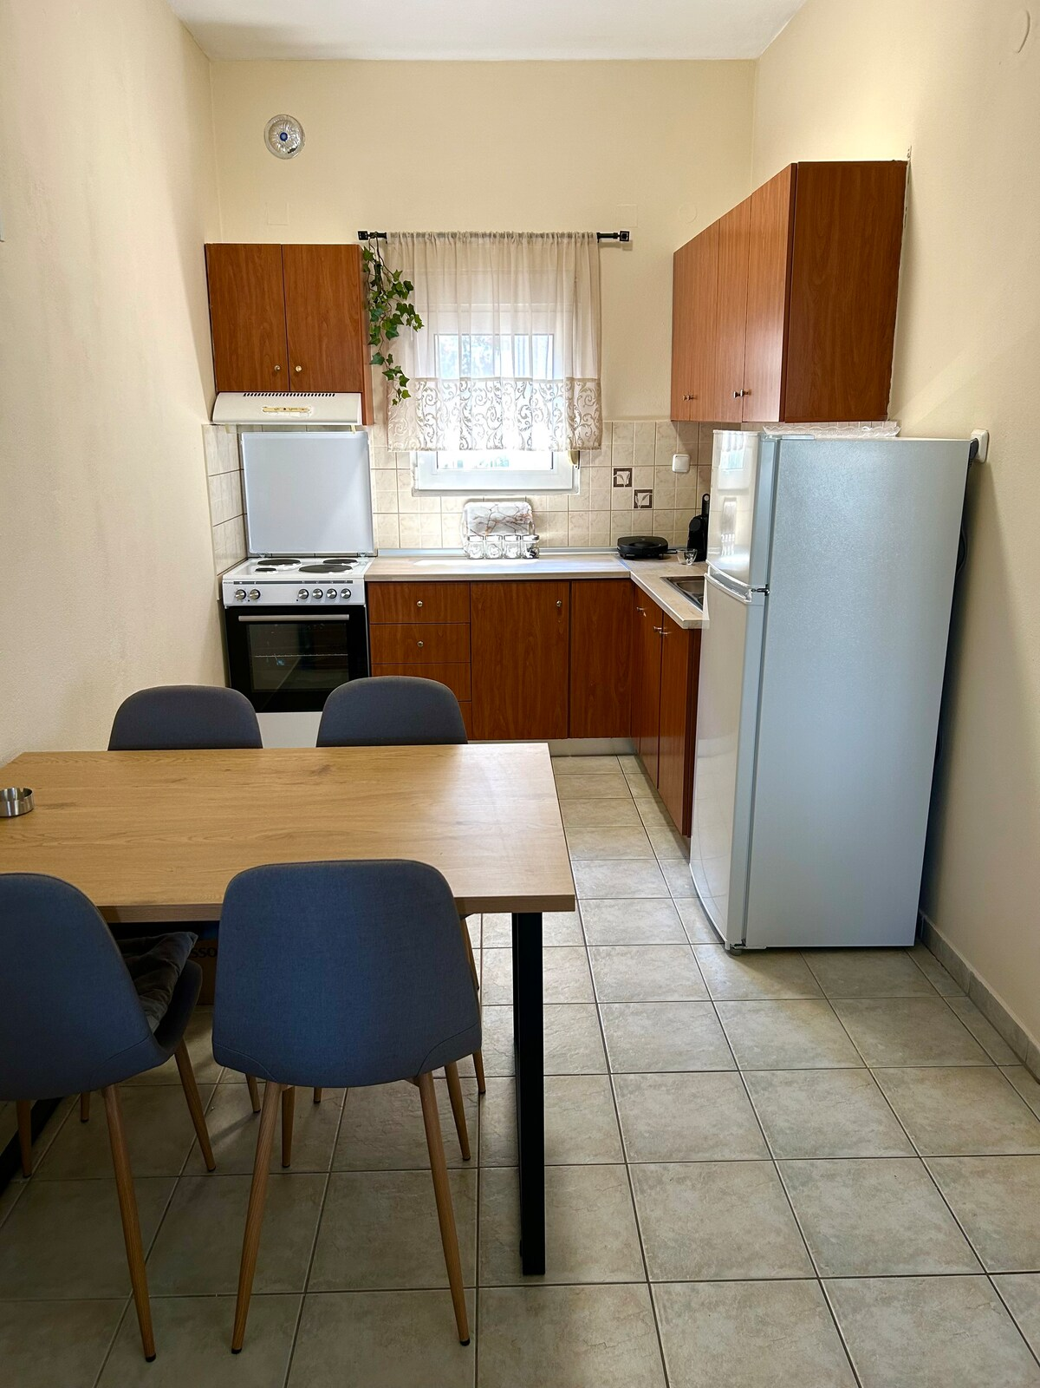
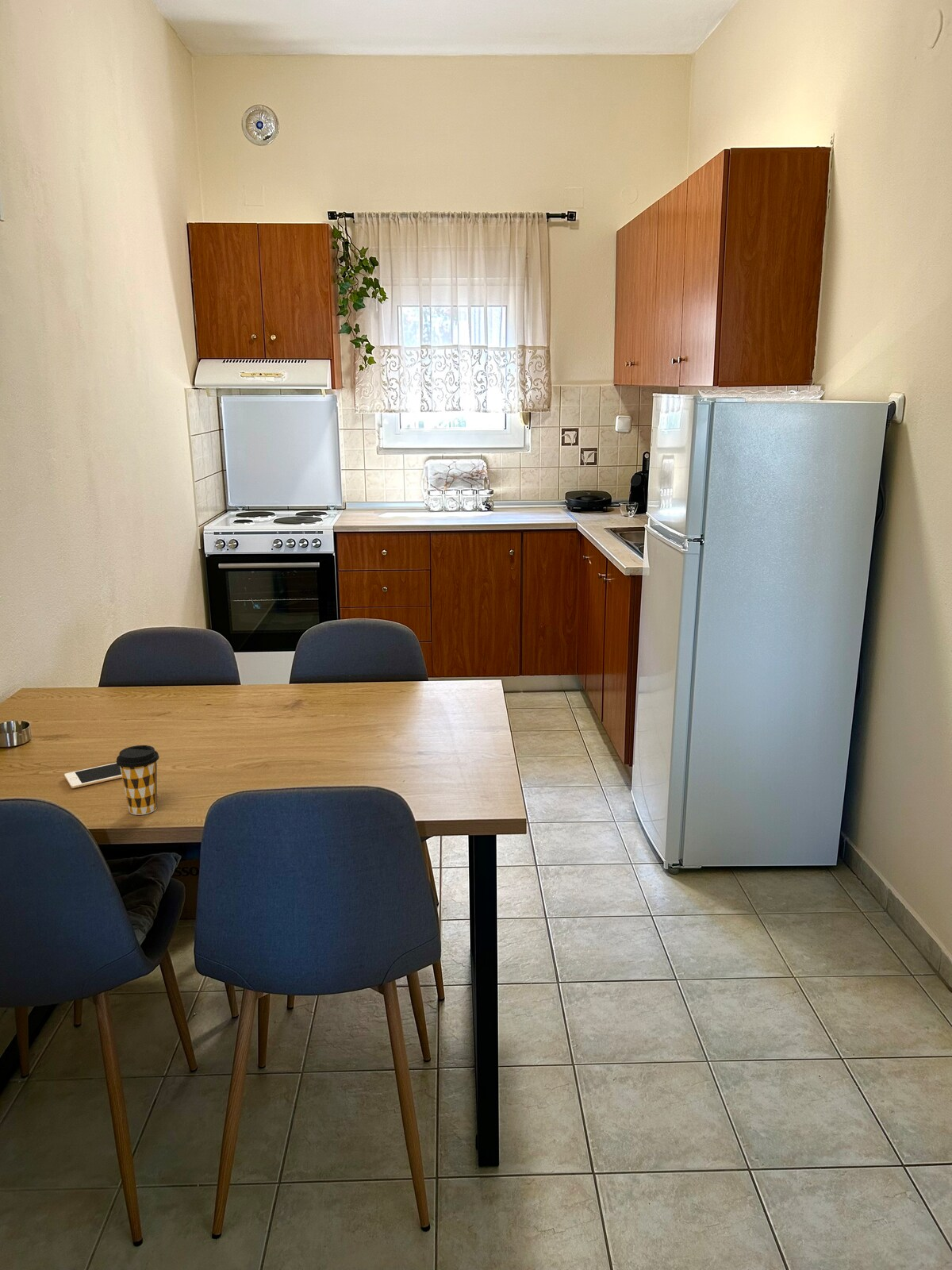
+ coffee cup (140, 780)
+ cell phone (108, 772)
